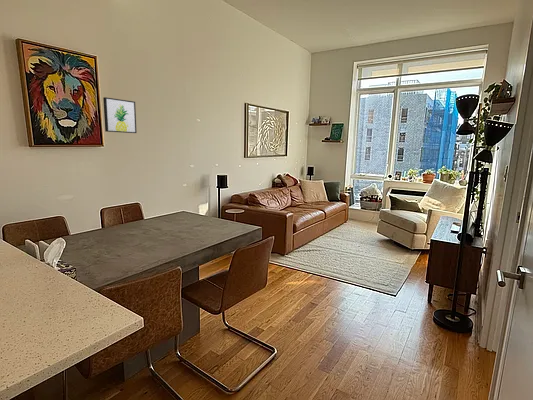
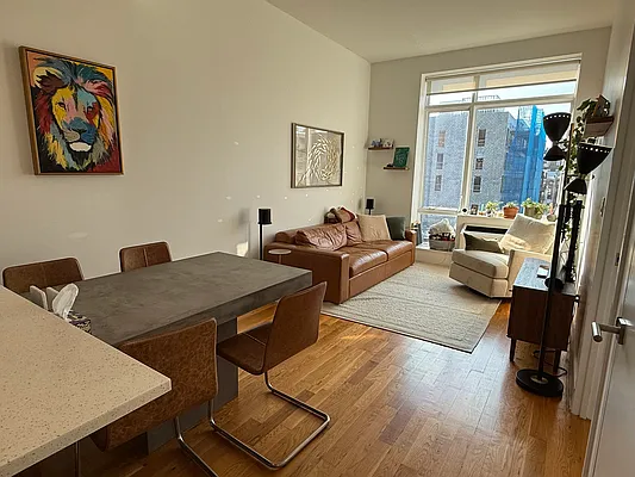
- wall art (120, 116)
